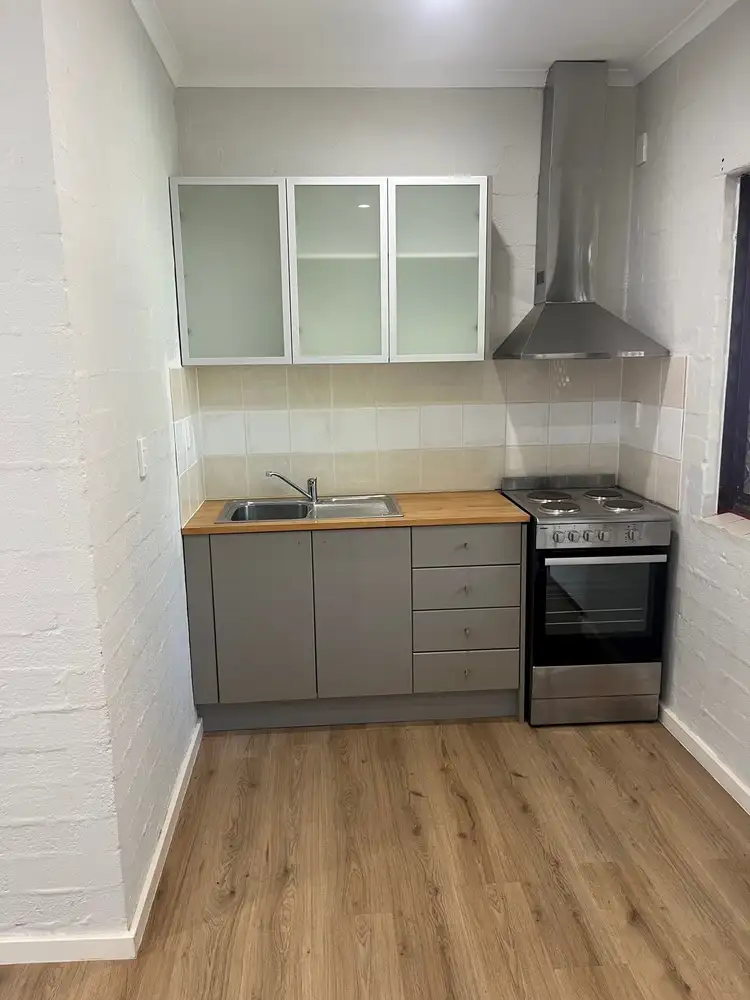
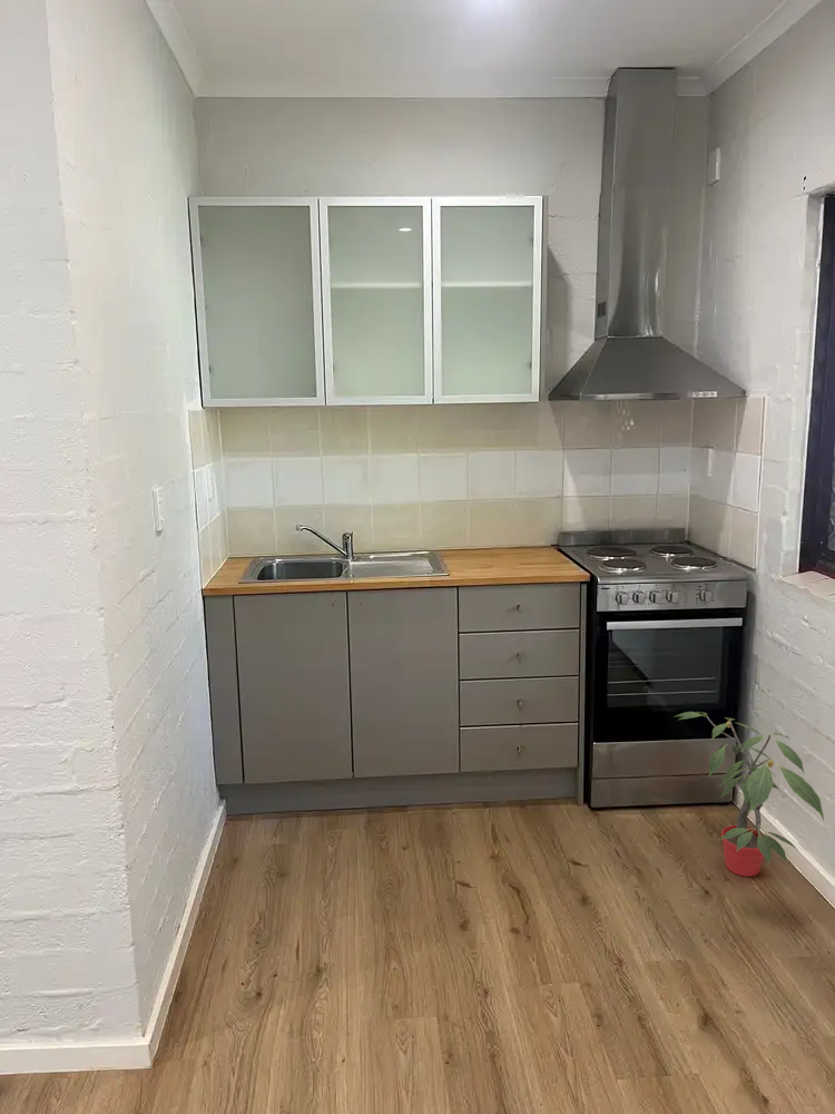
+ potted plant (744, 801)
